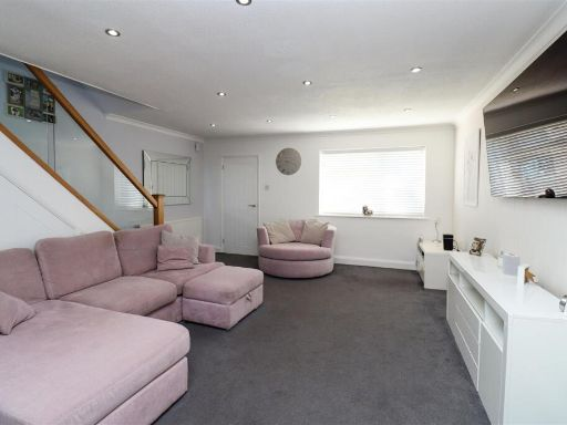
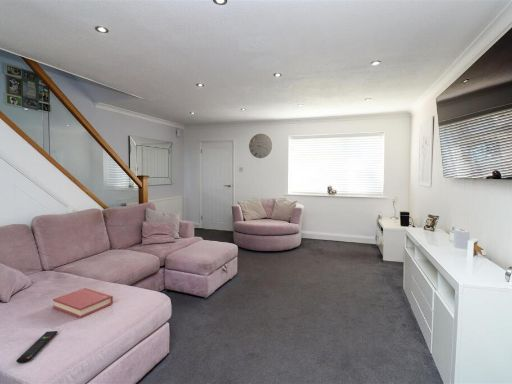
+ remote control (38, 345)
+ hardback book (83, 301)
